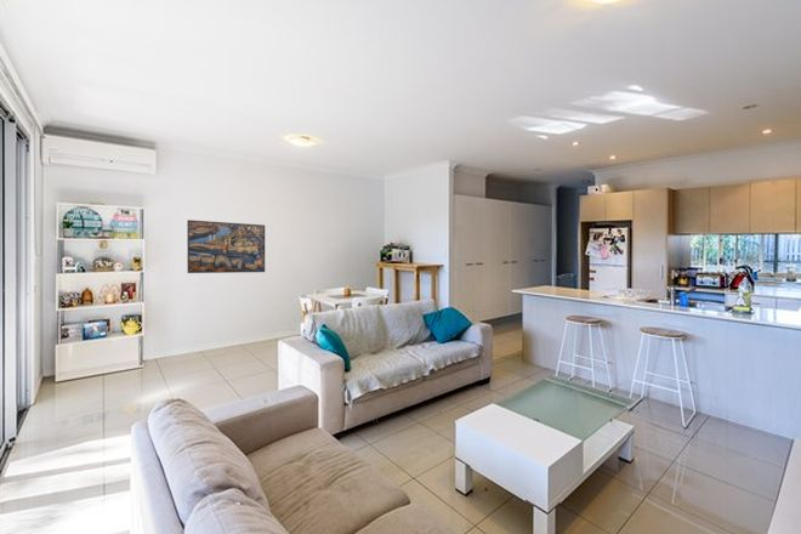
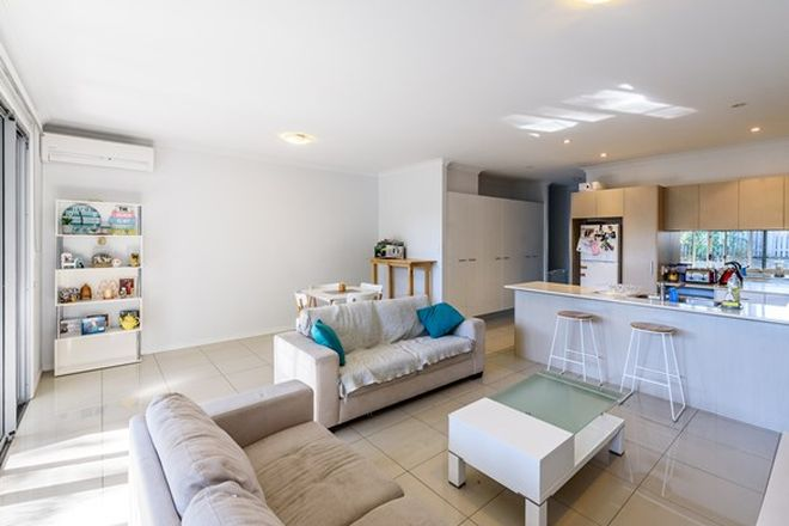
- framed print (228, 248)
